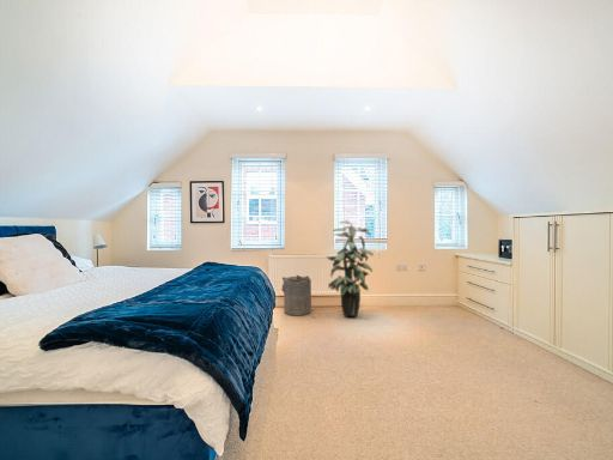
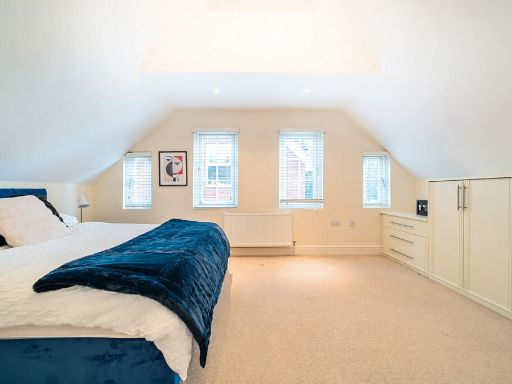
- indoor plant (348, 267)
- laundry hamper (296, 292)
